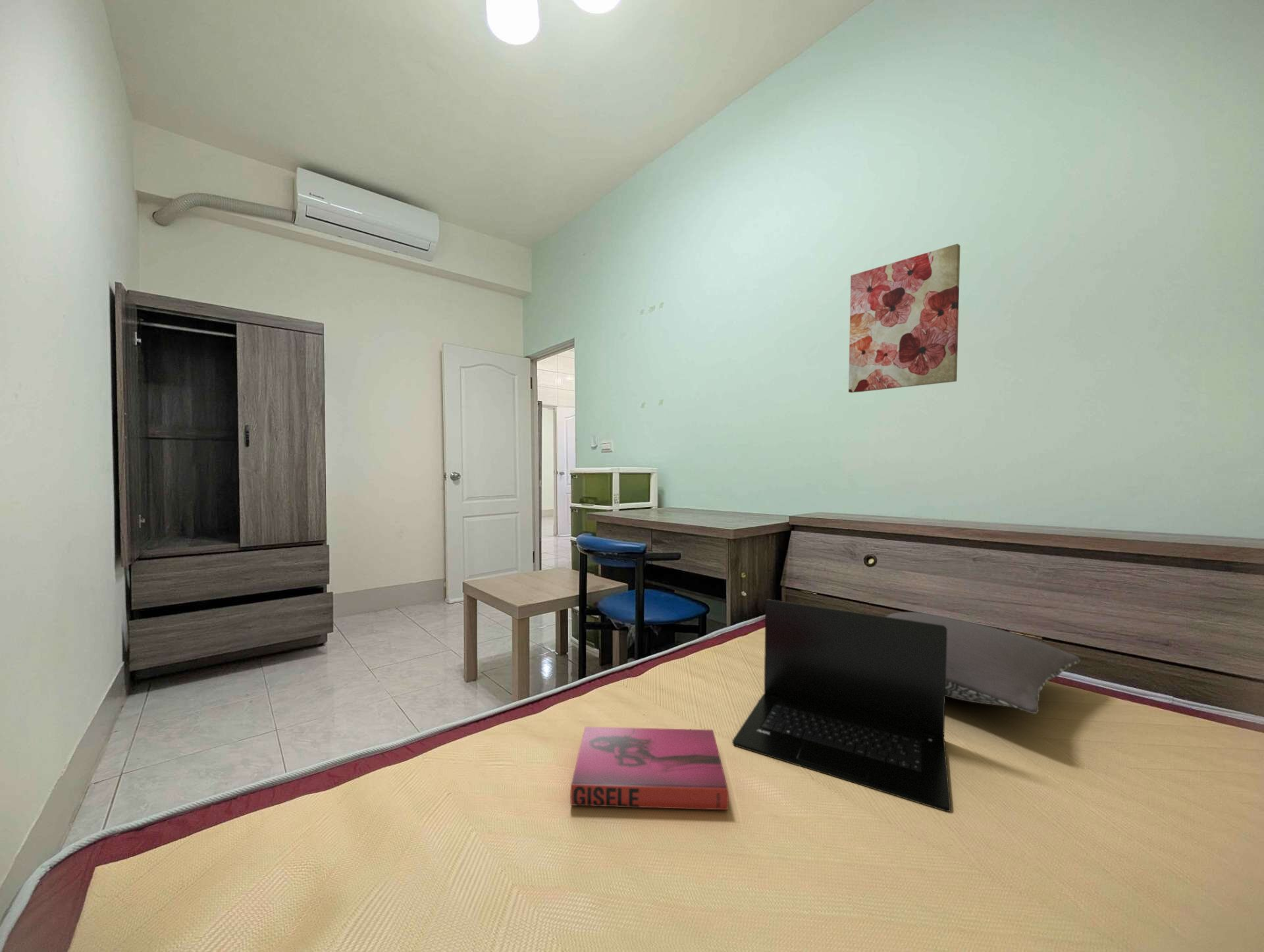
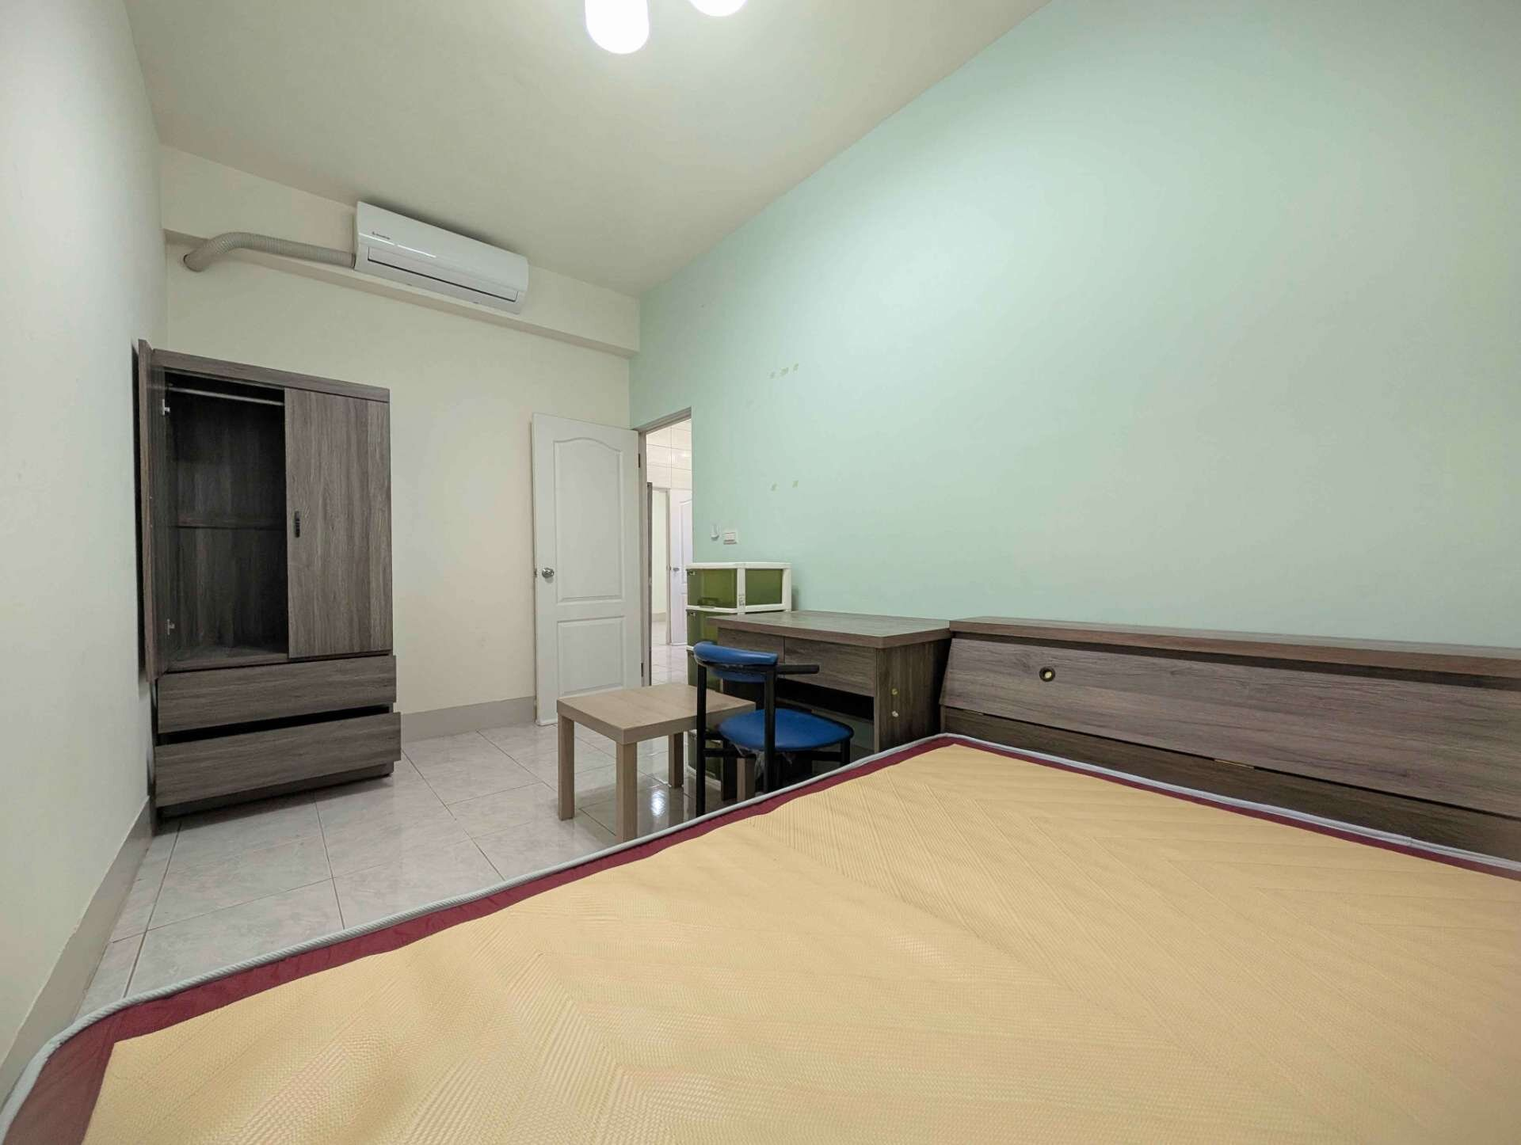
- laptop (840, 685)
- pillow (947, 651)
- wall art (900, 325)
- hardback book (648, 764)
